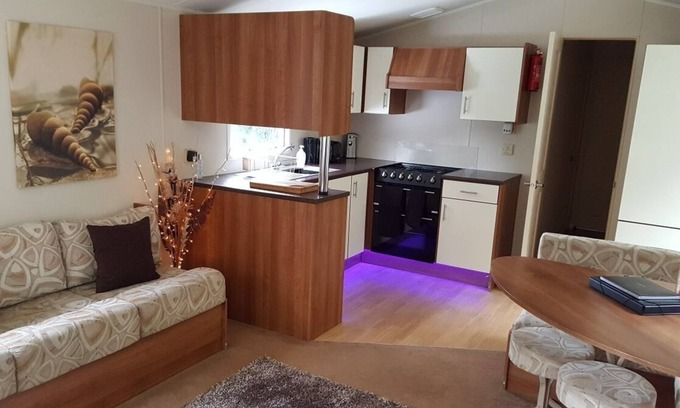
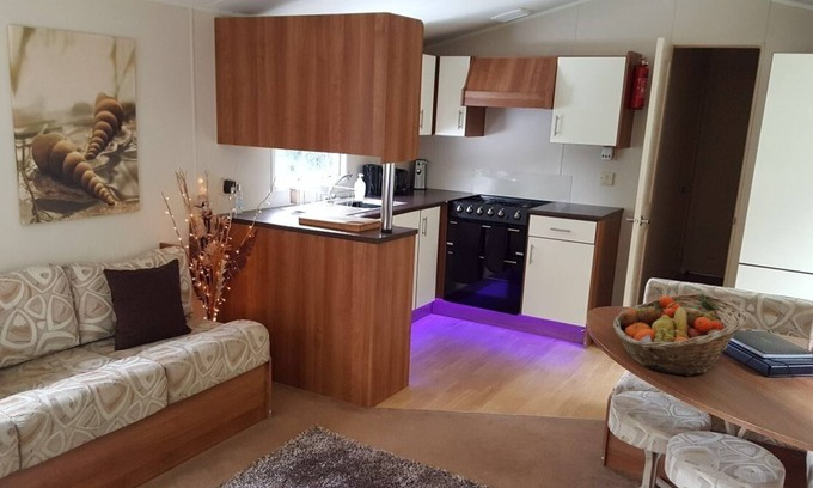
+ fruit basket (676, 329)
